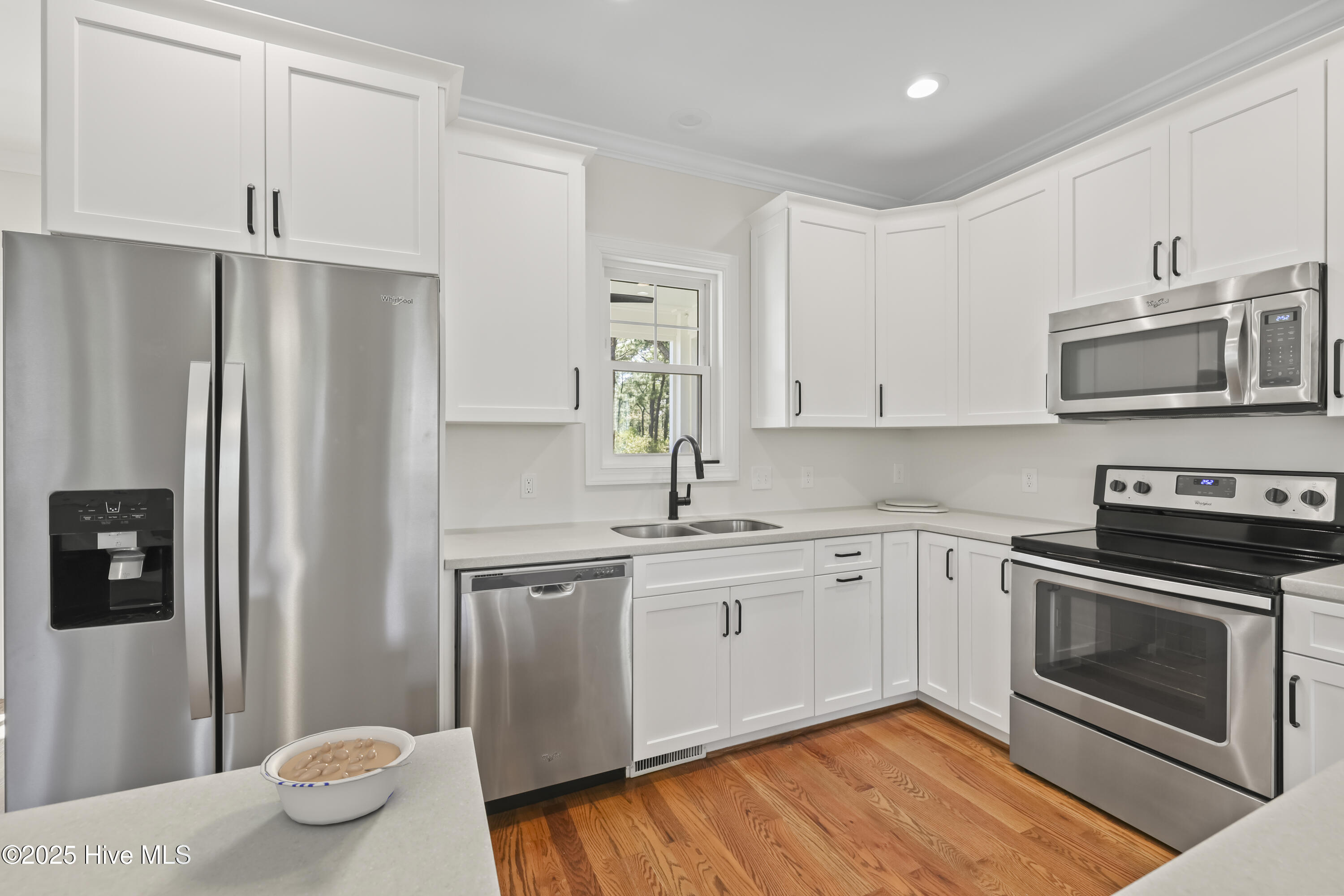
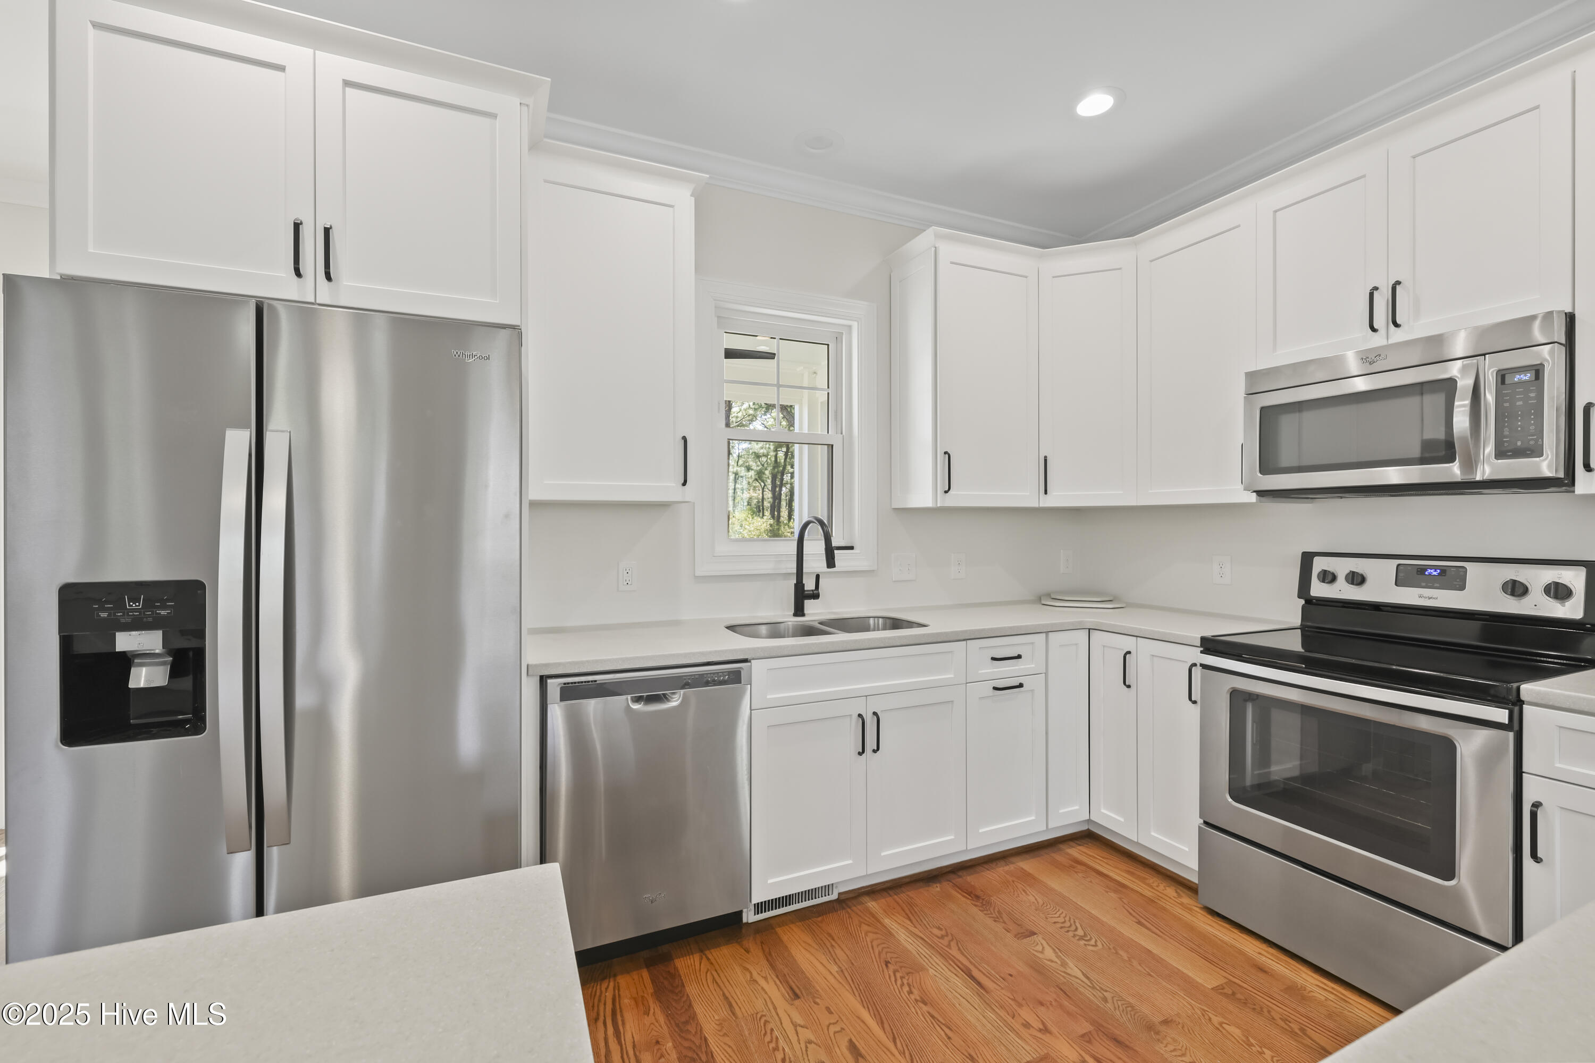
- legume (347, 771)
